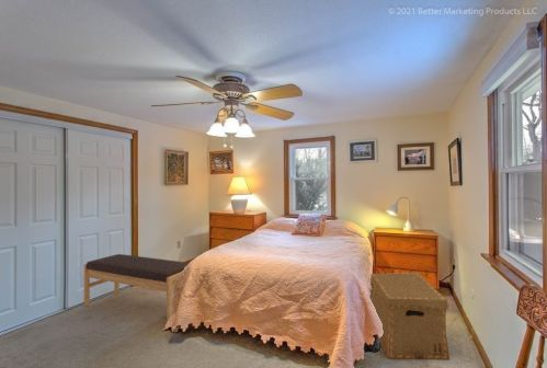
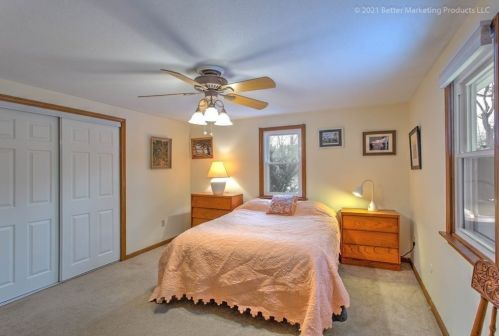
- bench (139, 284)
- cardboard box (404, 310)
